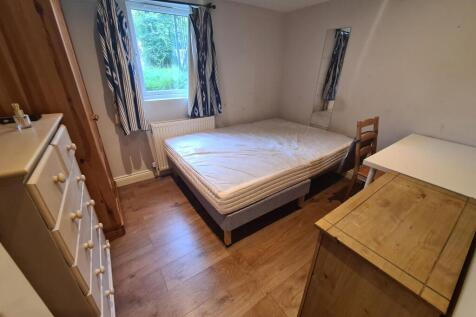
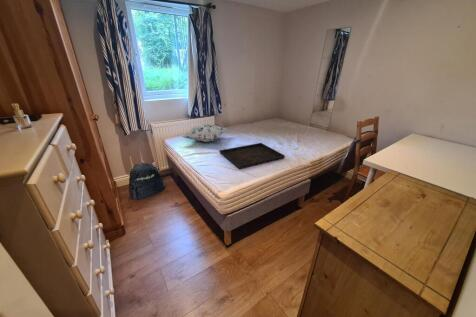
+ backpack (145, 178)
+ serving tray (251, 154)
+ decorative pillow (206, 132)
